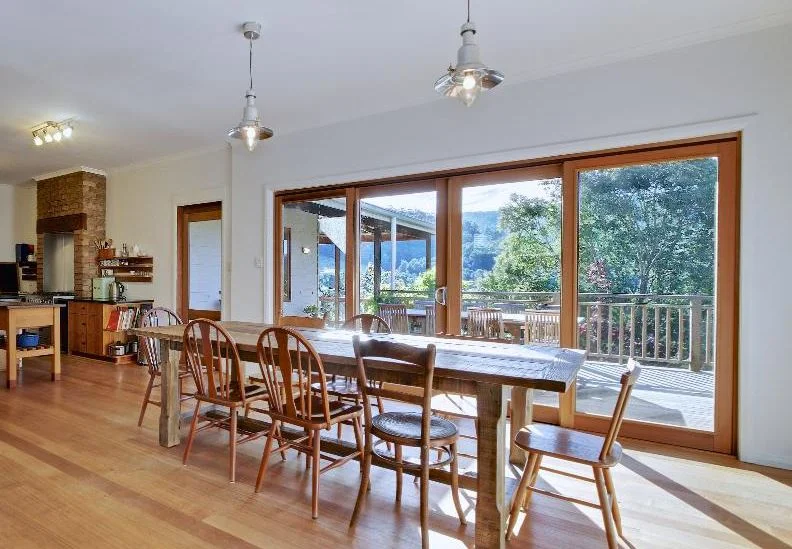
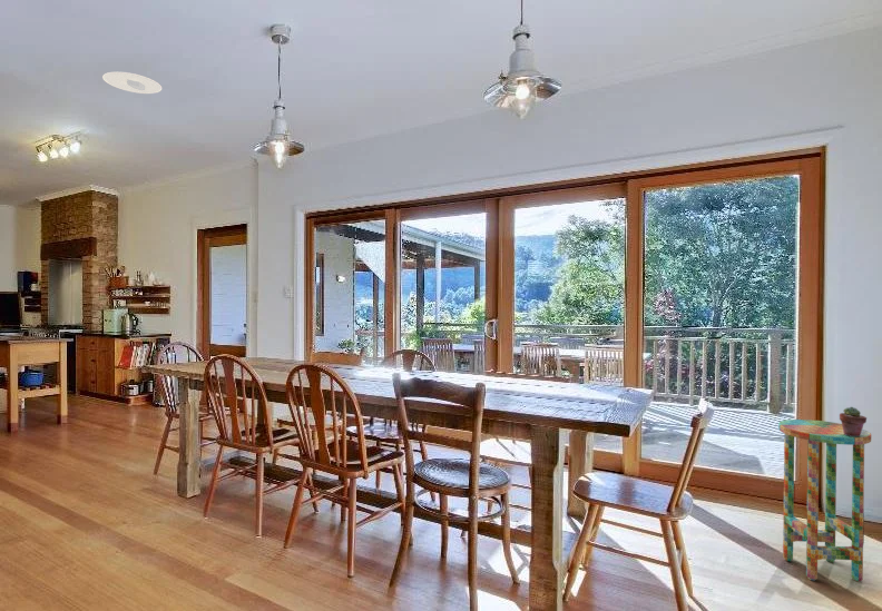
+ potted succulent (852, 420)
+ recessed light (133, 80)
+ side table (825, 499)
